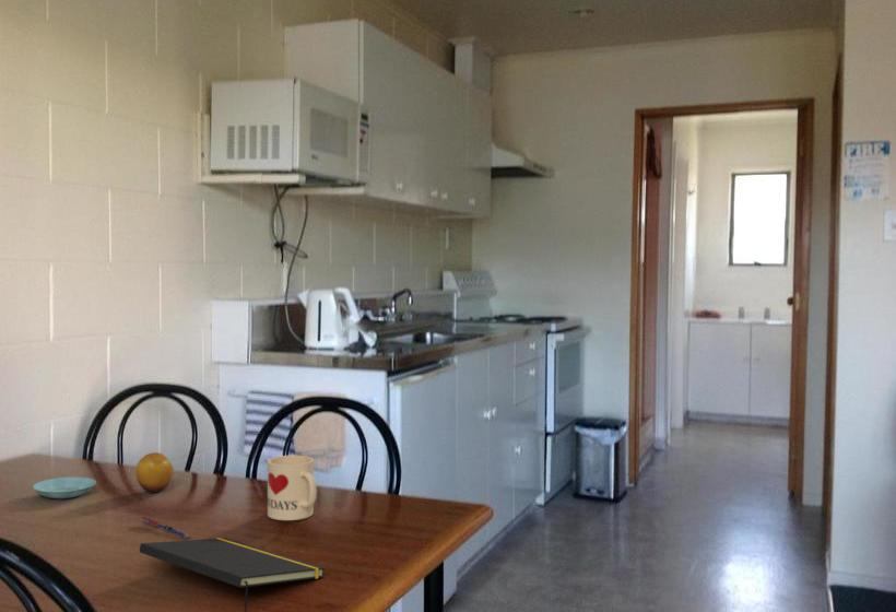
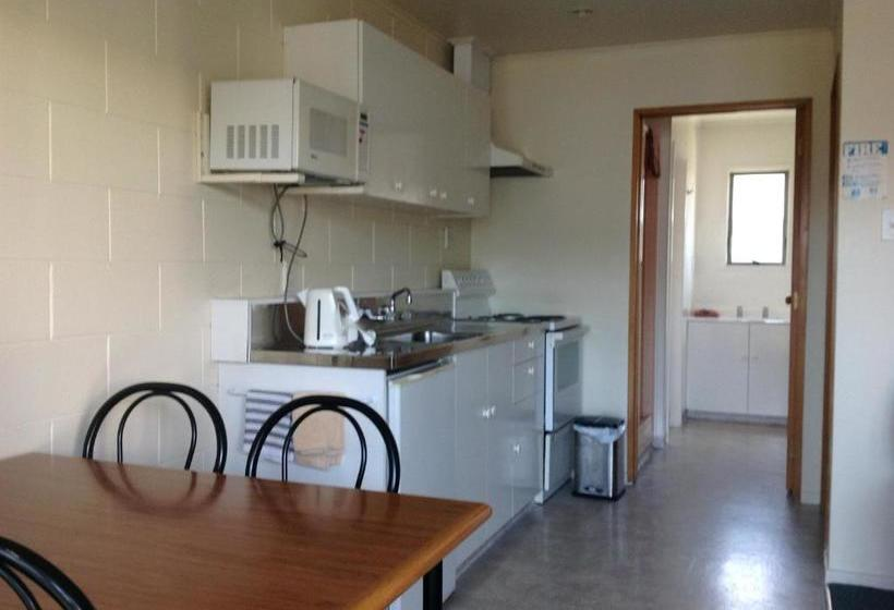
- pen (165, 526)
- fruit (154, 471)
- notepad (232, 560)
- mug (295, 489)
- saucer (64, 489)
